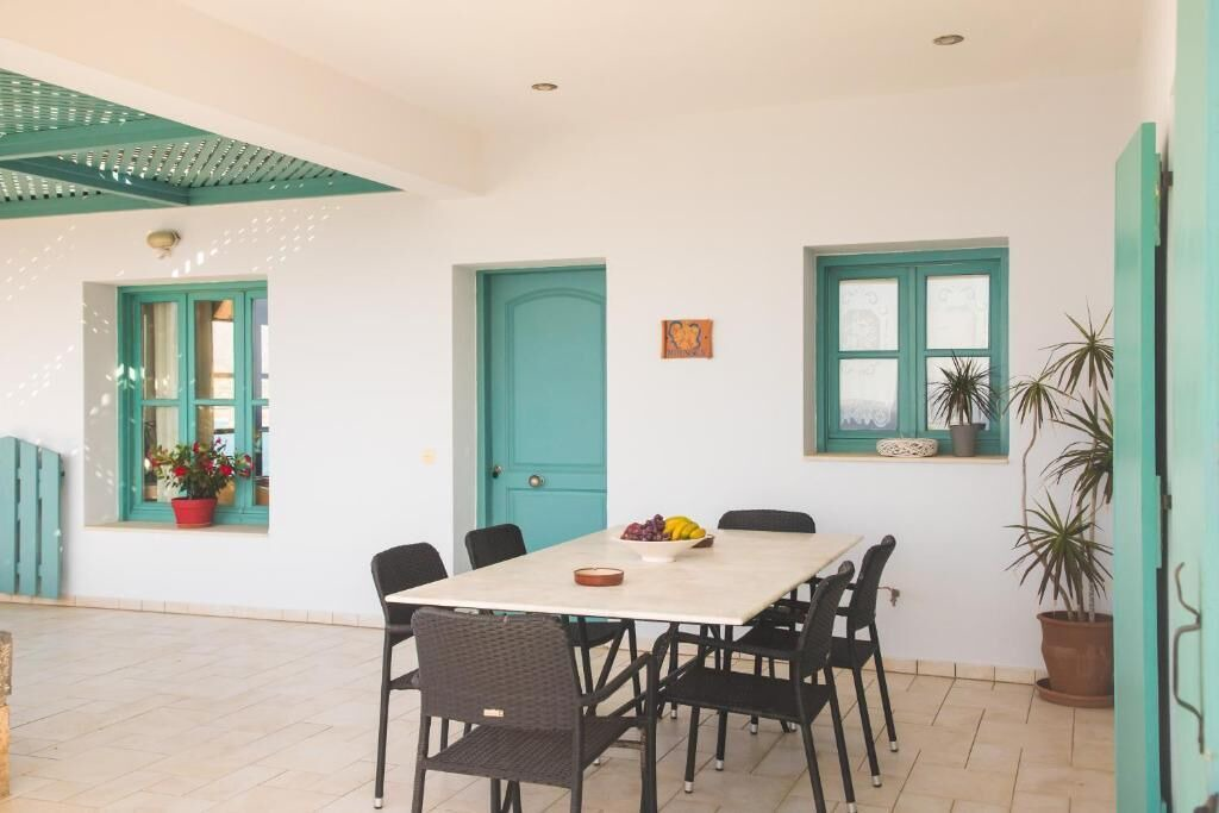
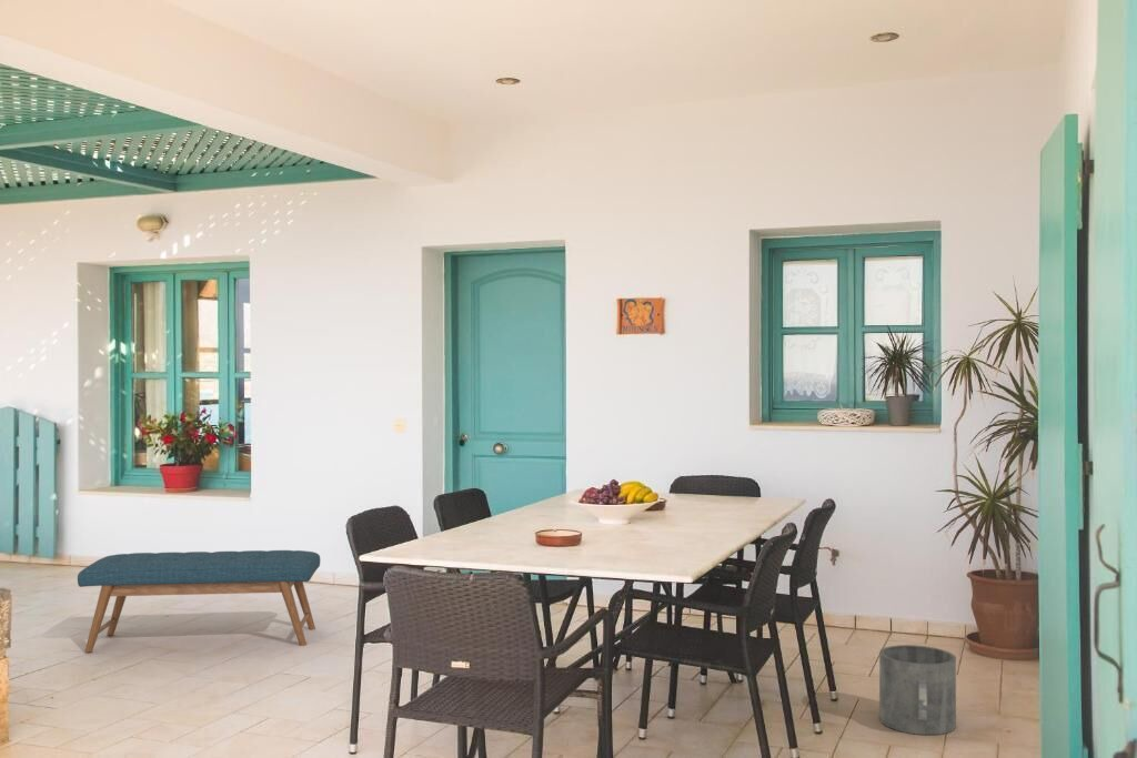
+ planter pot (917, 690)
+ bench (204, 593)
